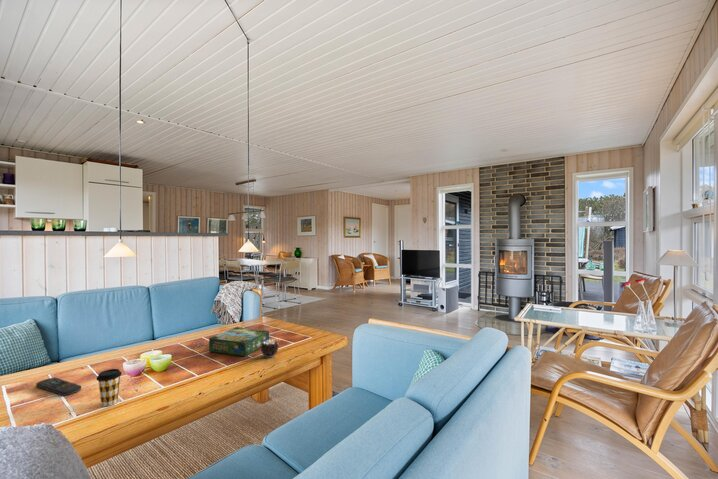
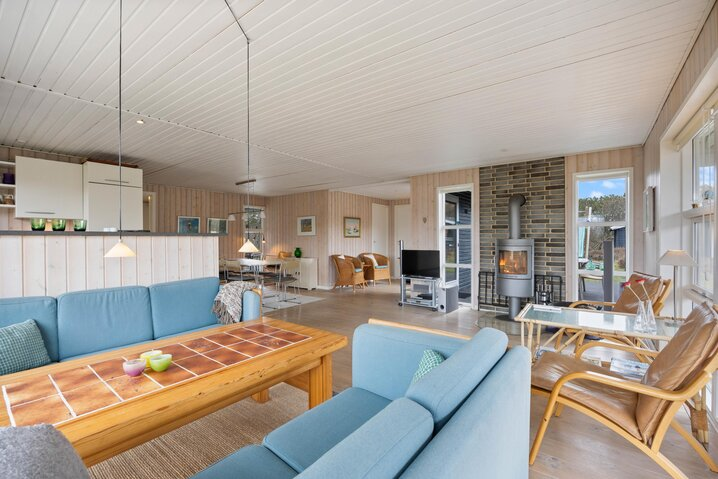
- remote control (58, 386)
- board game (240, 340)
- coffee cup (109, 387)
- candle (269, 347)
